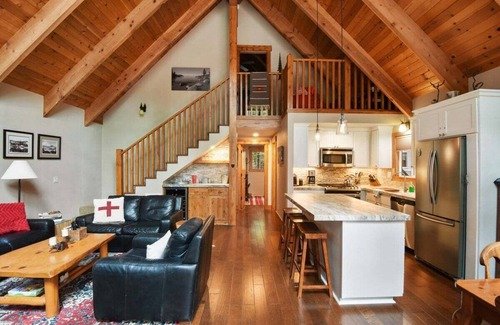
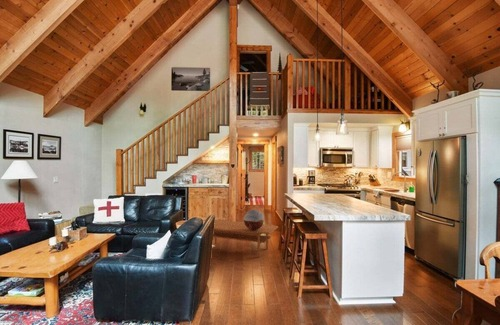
+ coffee table (235, 237)
+ decorative globe (253, 219)
